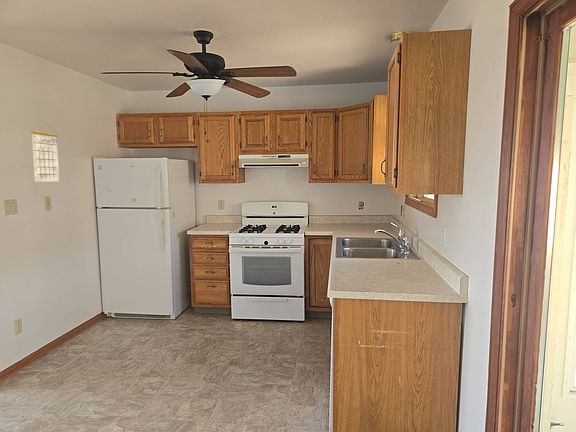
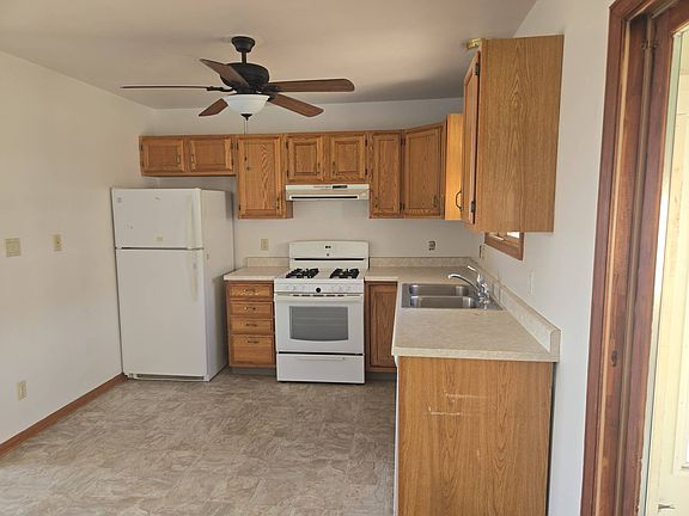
- calendar (45, 151)
